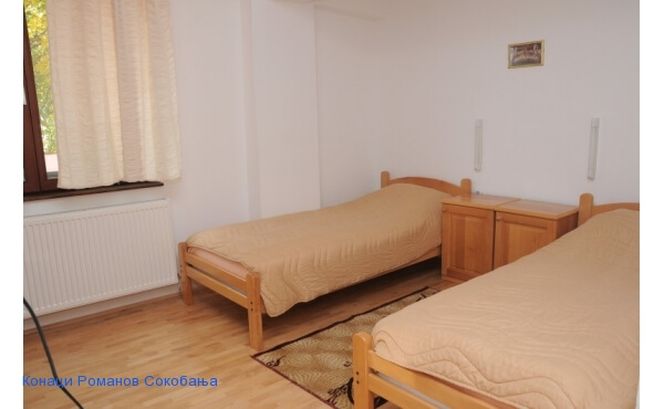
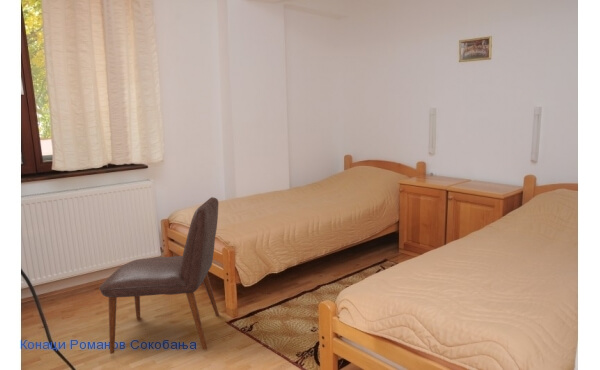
+ chair (164, 269)
